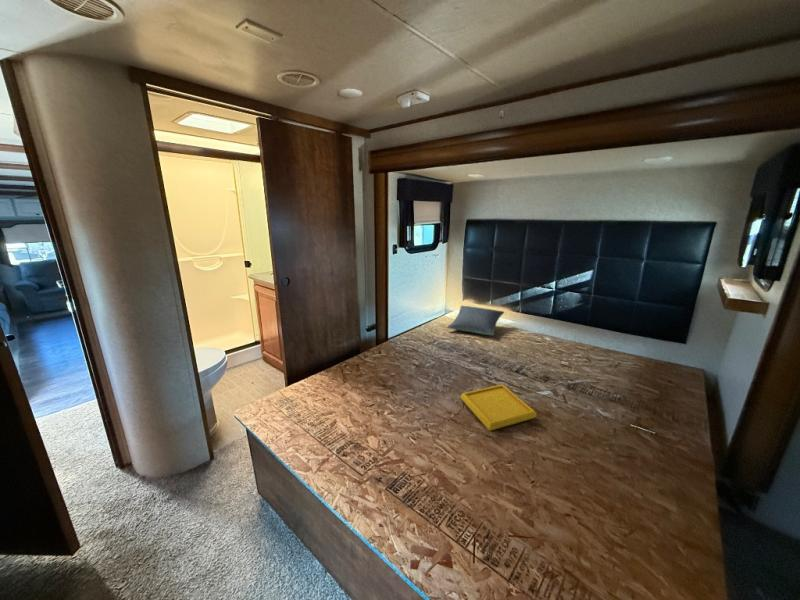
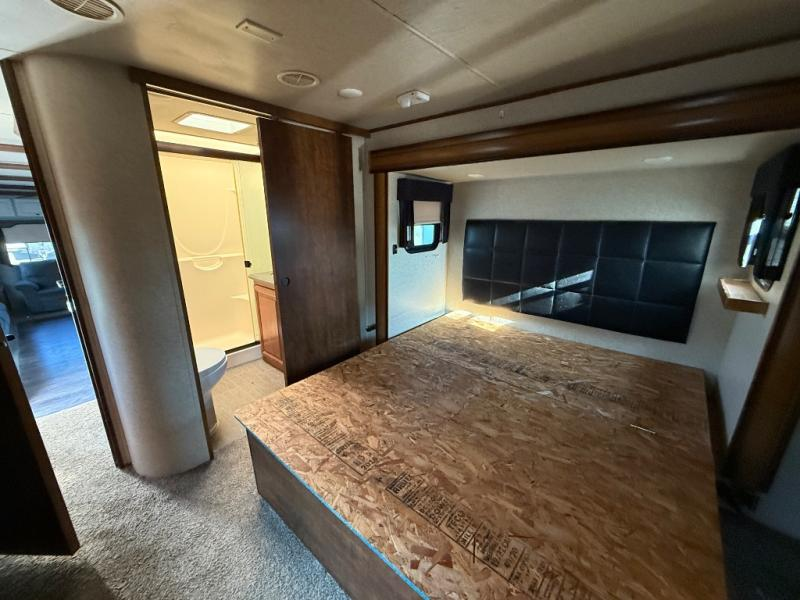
- serving tray (496, 405)
- pillow (476, 319)
